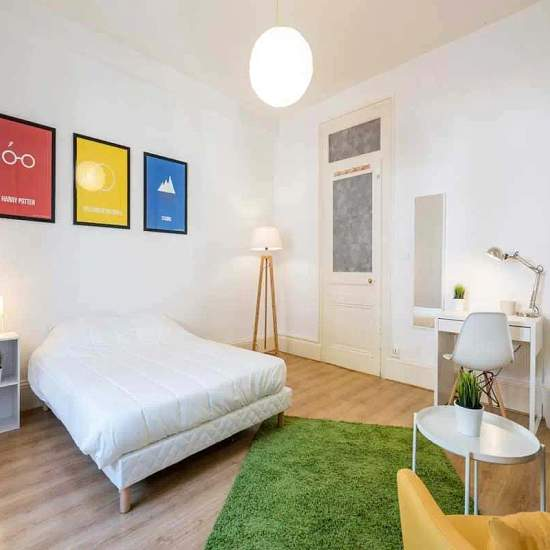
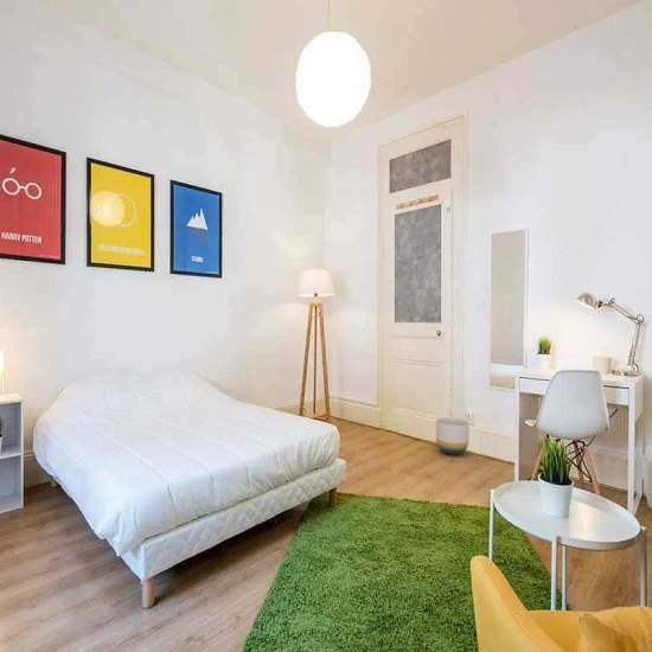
+ planter (452, 436)
